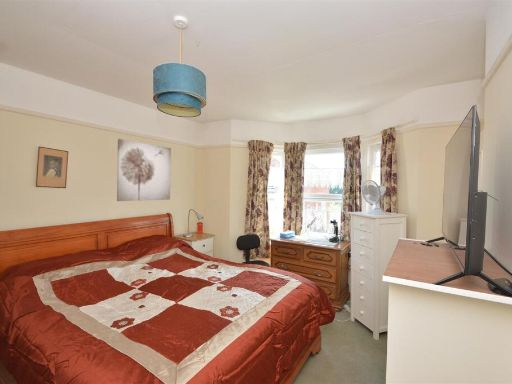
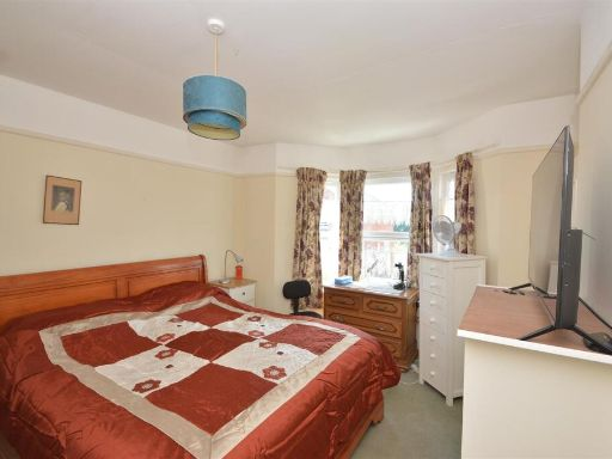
- wall art (146, 172)
